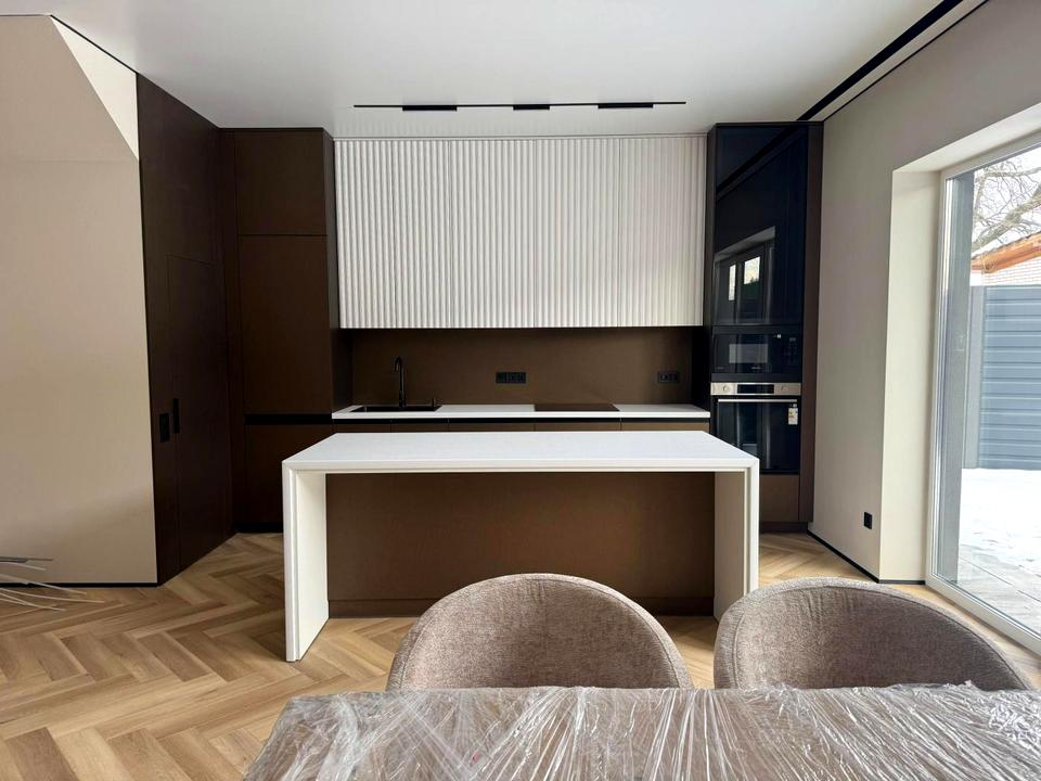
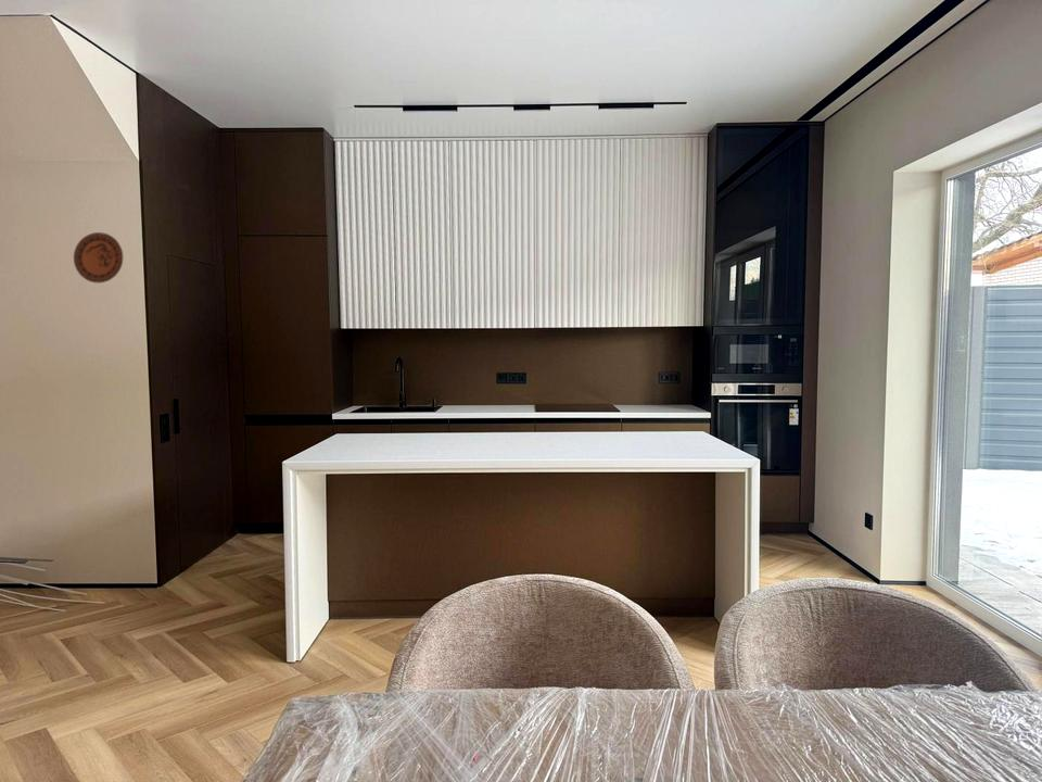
+ decorative plate (99, 257)
